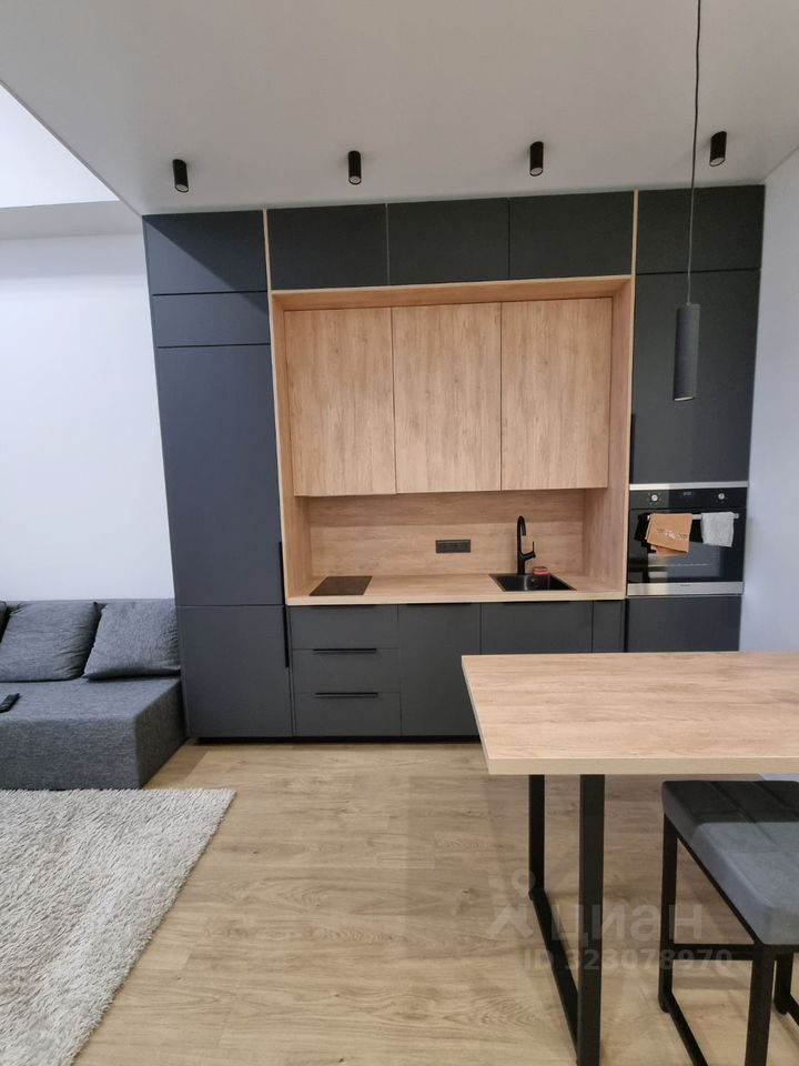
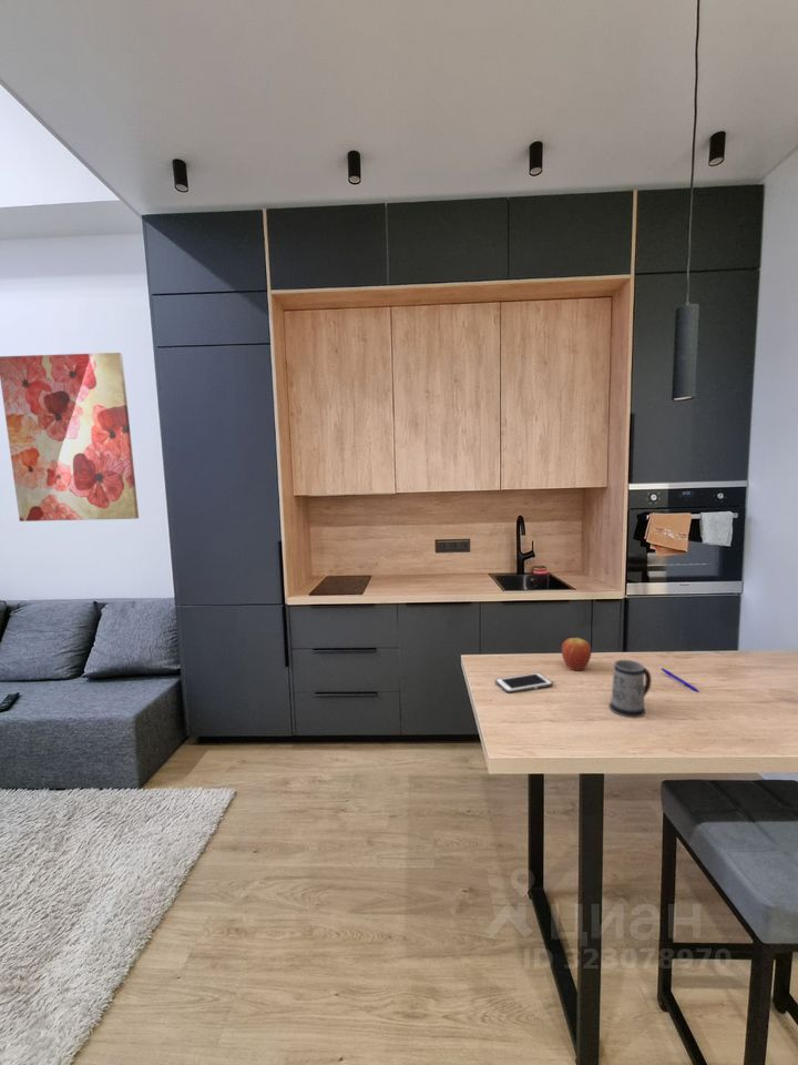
+ pen (679, 680)
+ wall art (69, 439)
+ fruit (575, 651)
+ cell phone (523, 682)
+ mug (633, 686)
